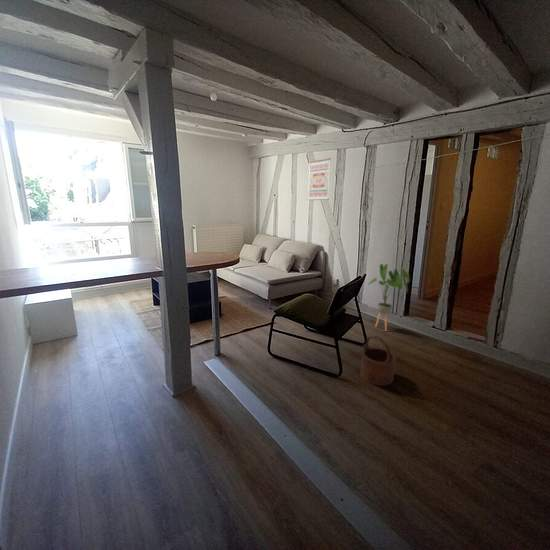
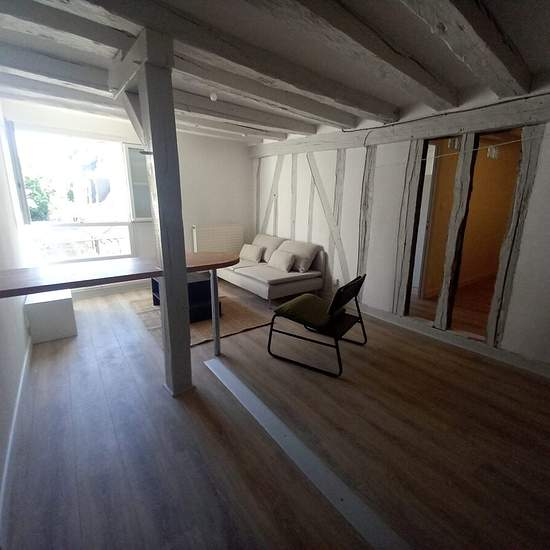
- wooden bucket (378, 356)
- wall art (318, 180)
- house plant (388, 298)
